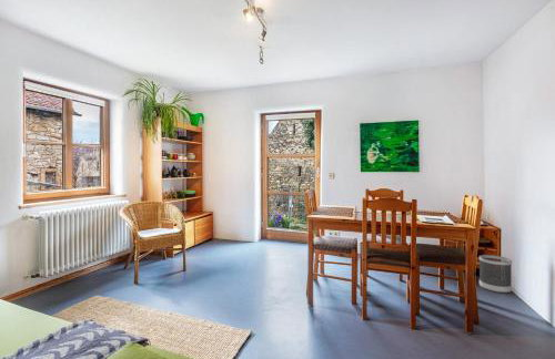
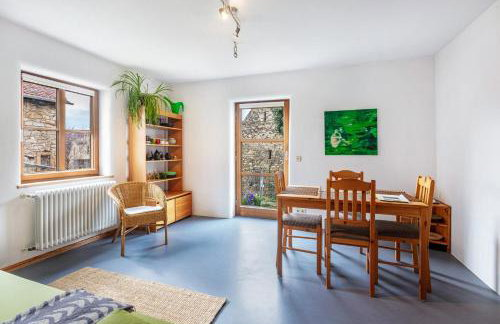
- wastebasket (494, 273)
